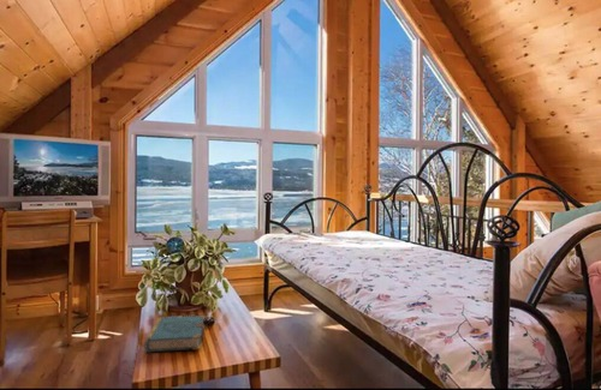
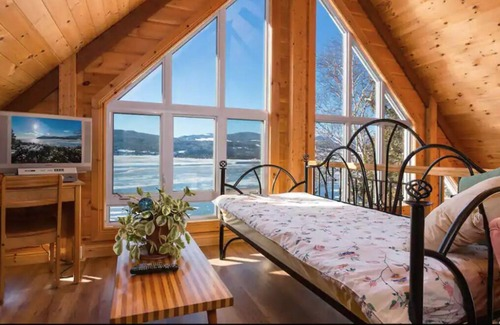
- book (177, 332)
